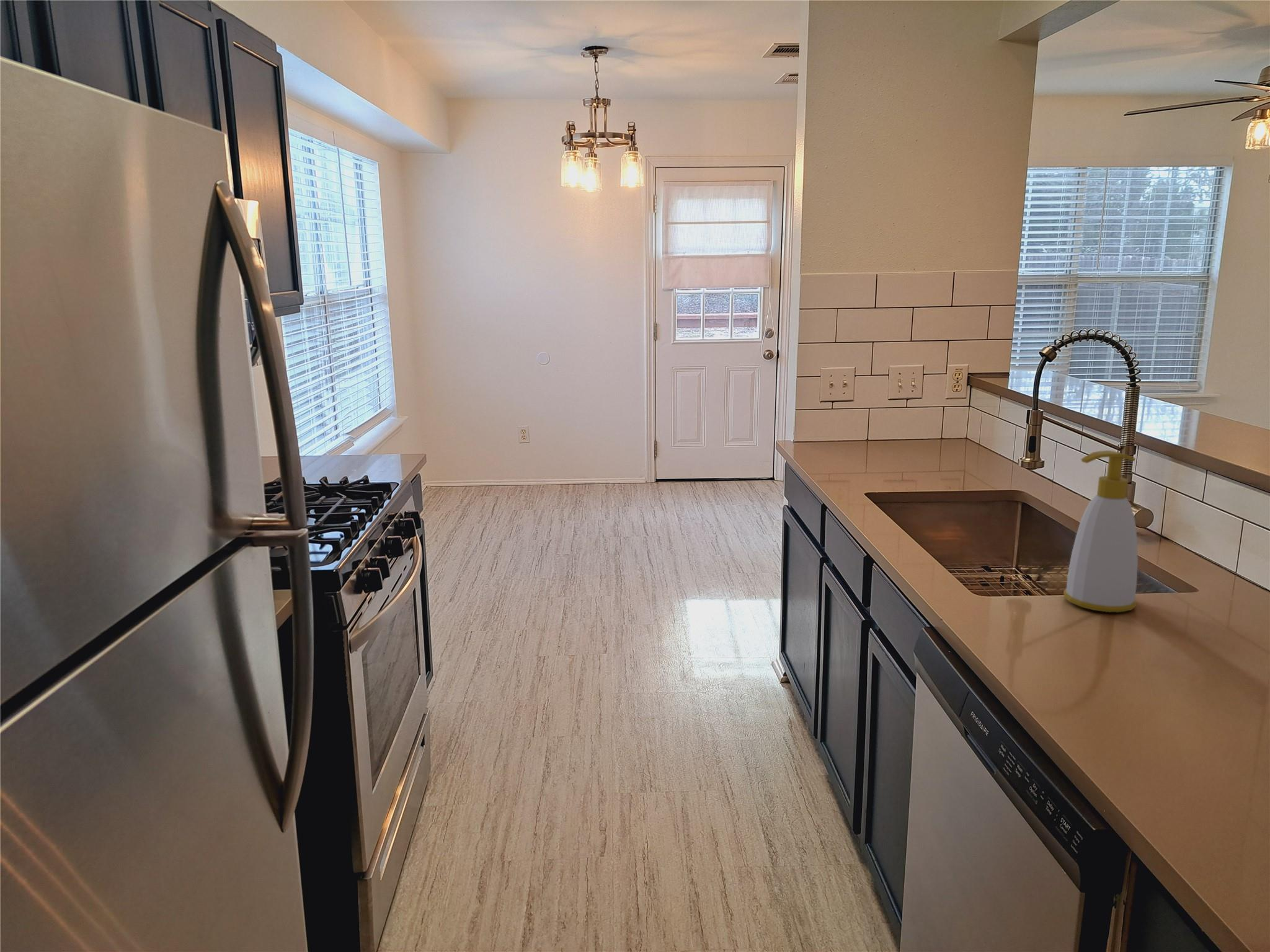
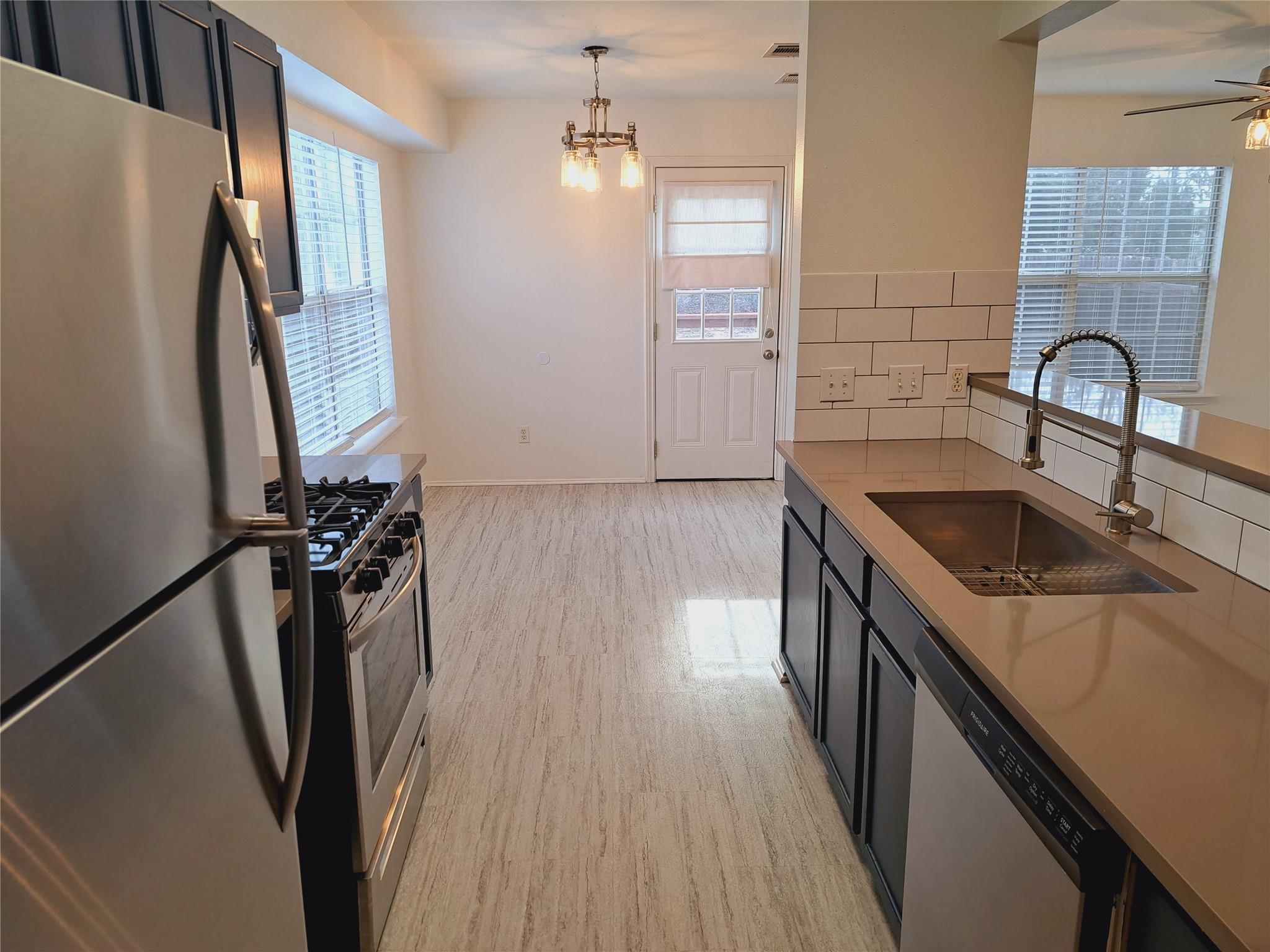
- soap bottle (1106, 528)
